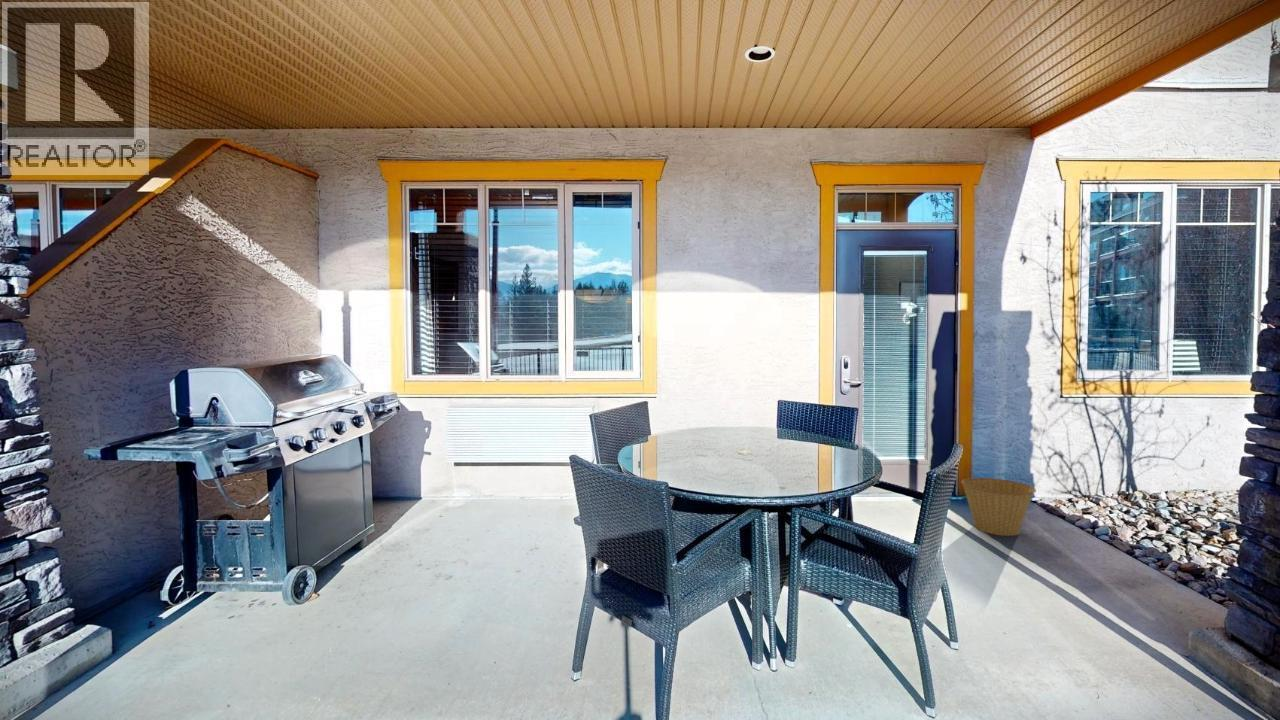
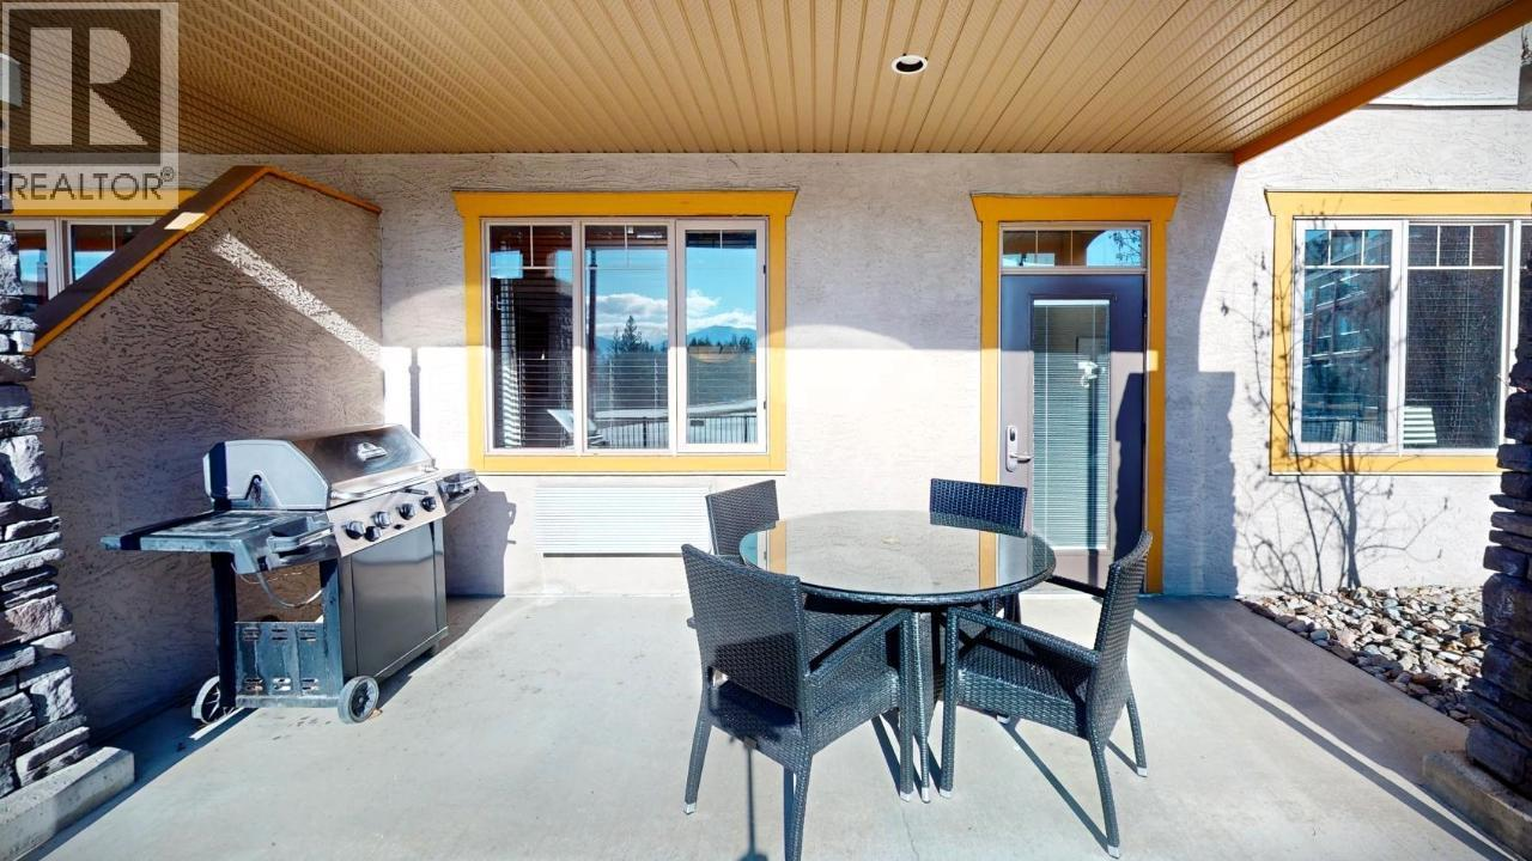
- basket (997, 507)
